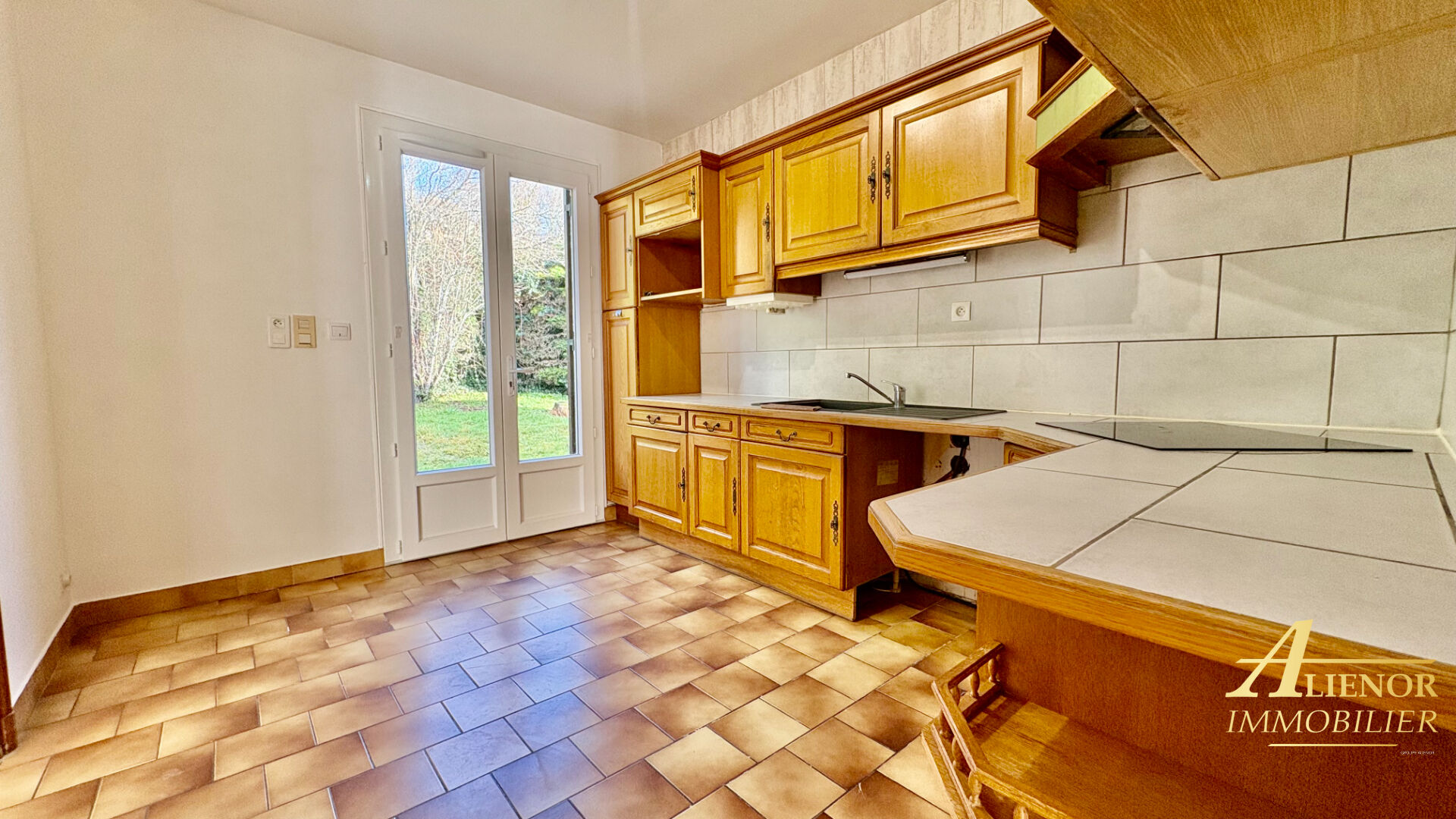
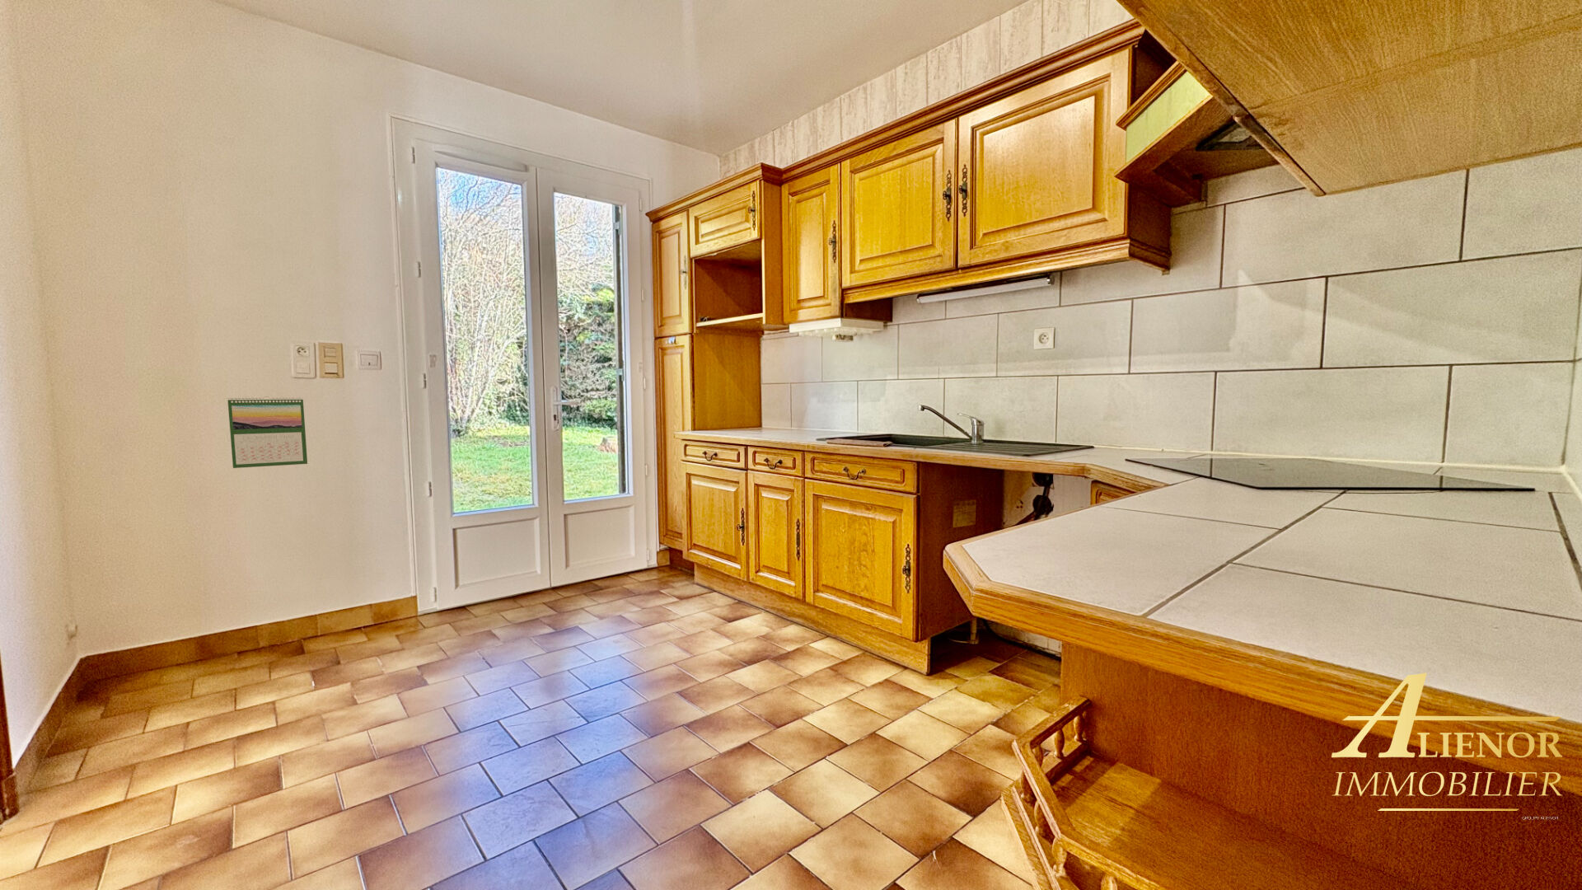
+ calendar (268, 431)
